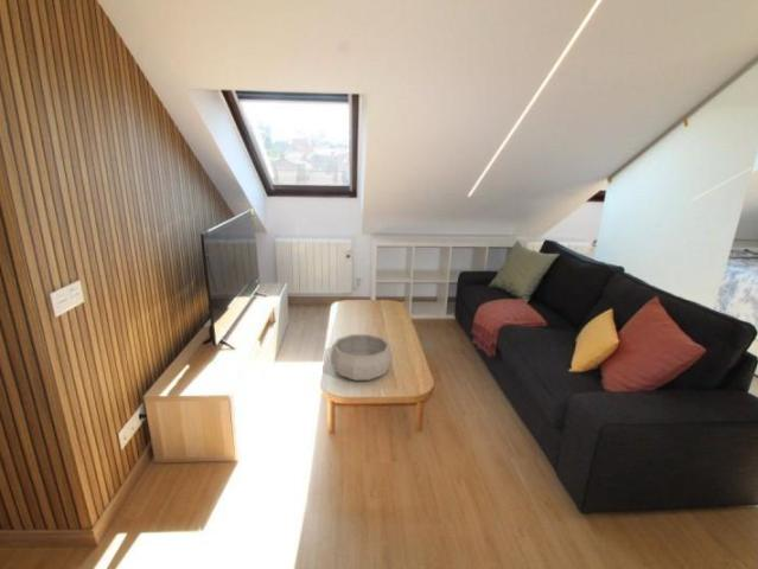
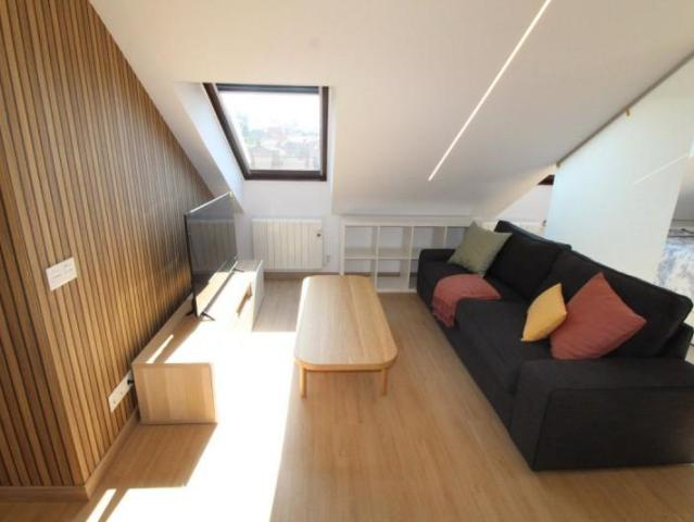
- decorative bowl (361, 357)
